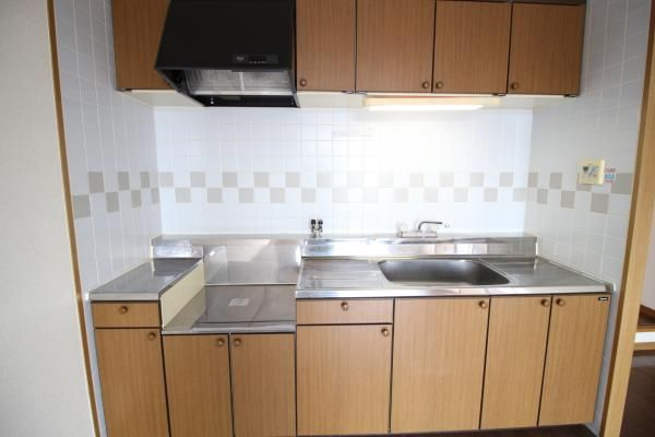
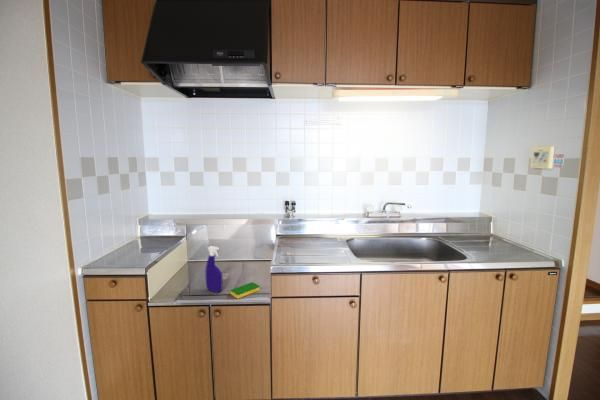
+ dish sponge (245, 289)
+ spray bottle (213, 268)
